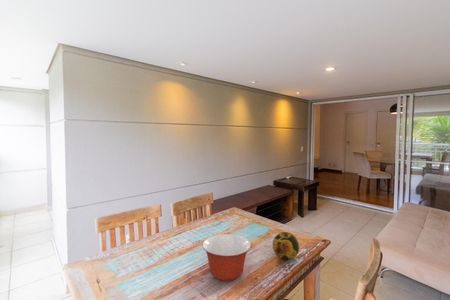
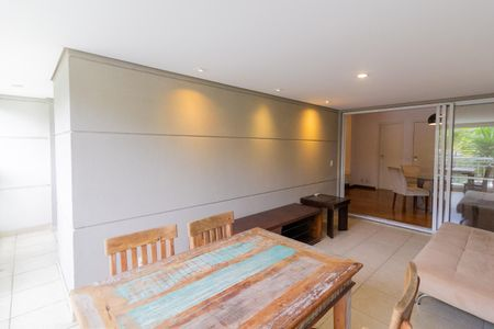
- mixing bowl (226, 258)
- decorative orb (285, 245)
